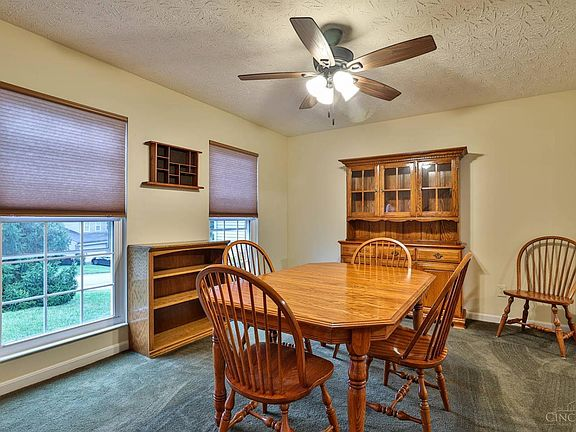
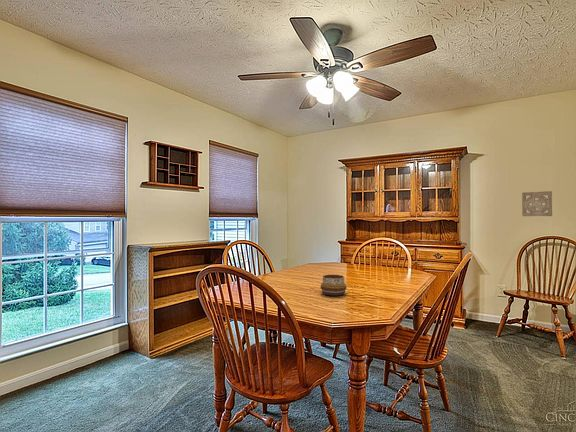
+ decorative bowl (333, 285)
+ wall ornament (536, 204)
